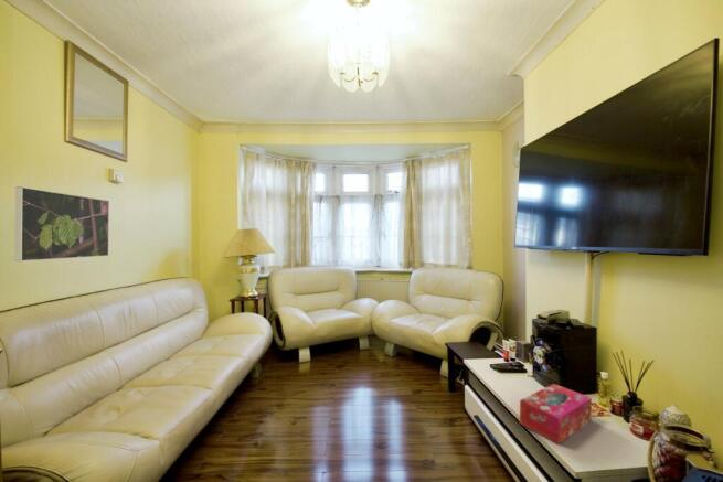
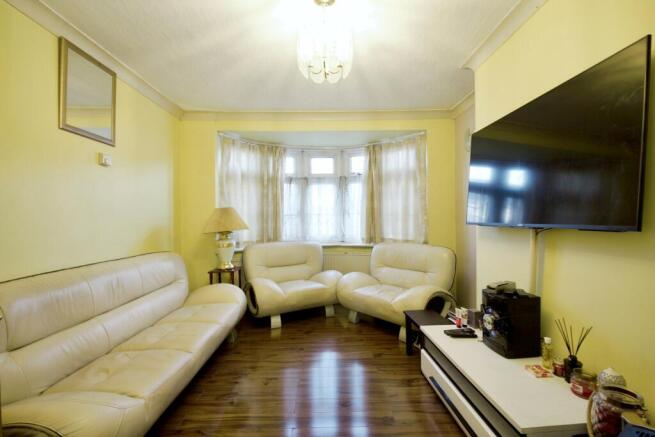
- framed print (68, 226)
- tissue box (555, 410)
